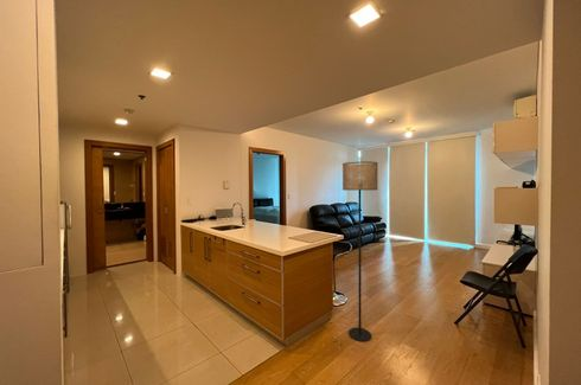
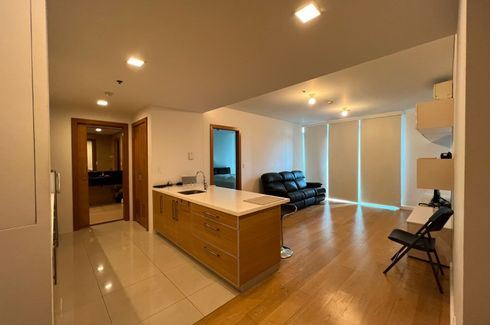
- floor lamp (359, 249)
